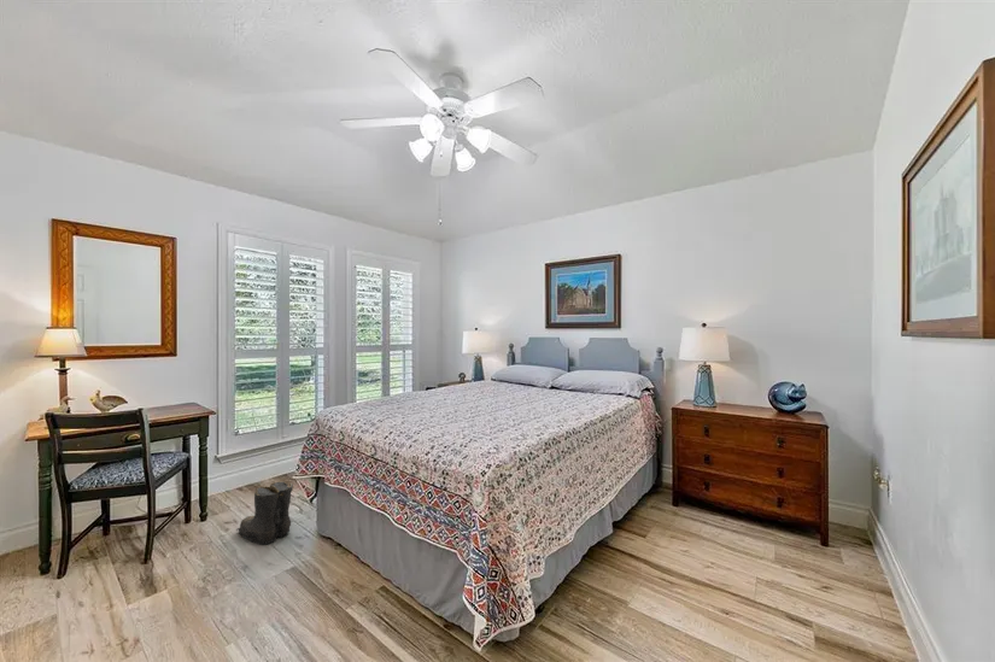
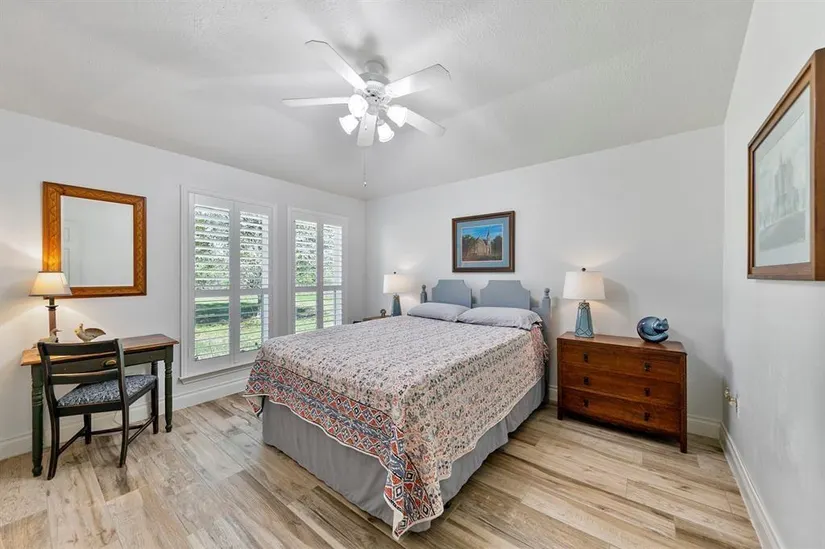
- boots (267, 506)
